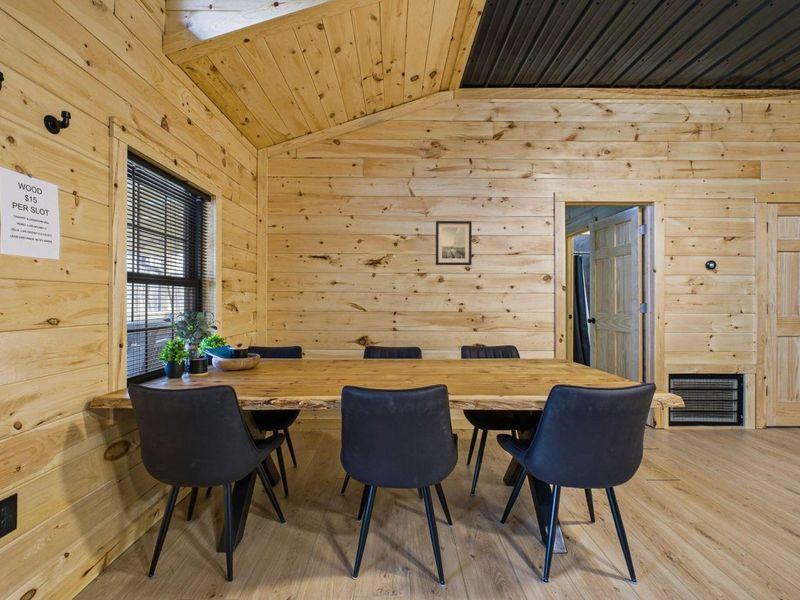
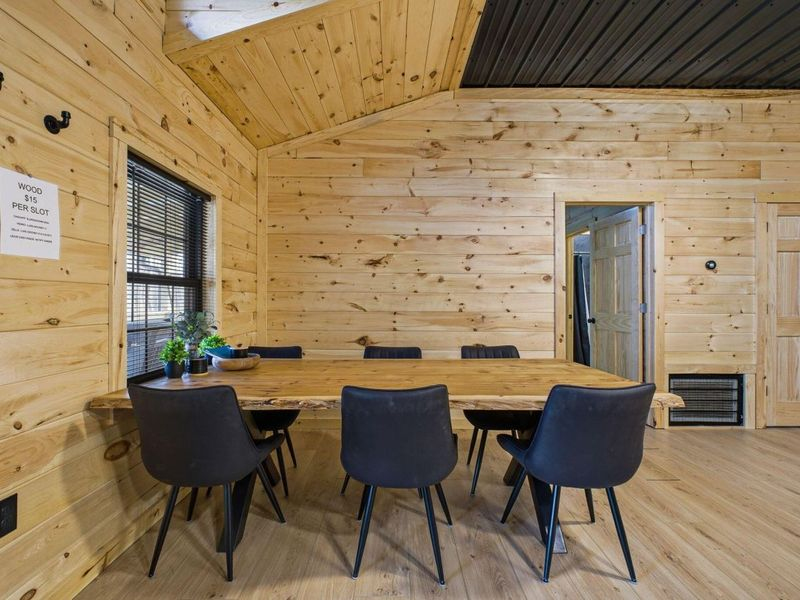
- wall art (453, 243)
